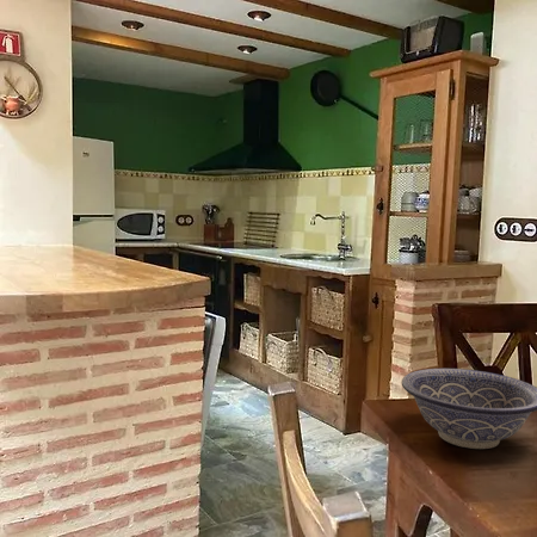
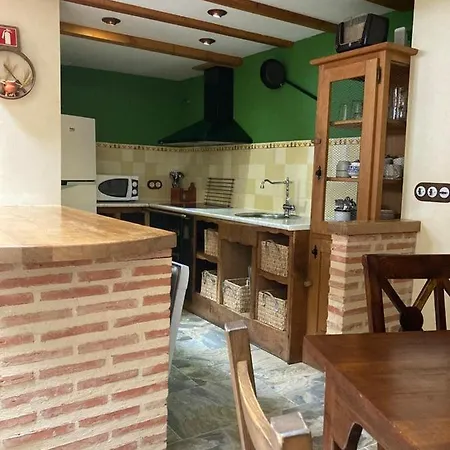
- decorative bowl (469, 412)
